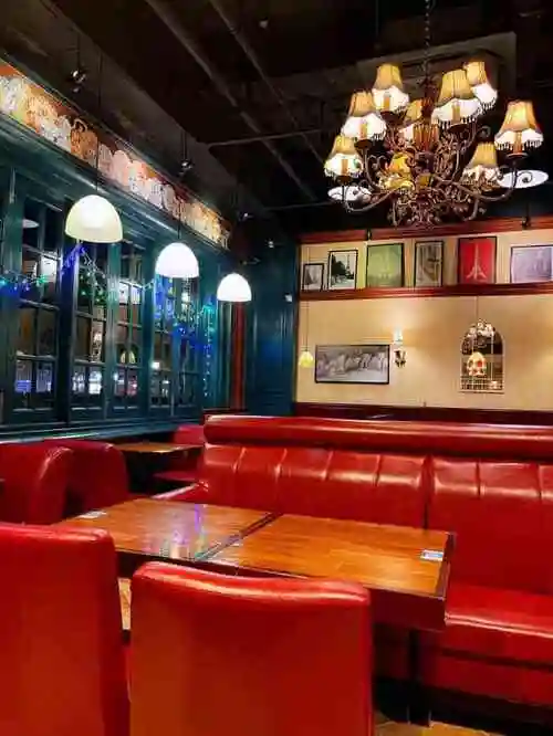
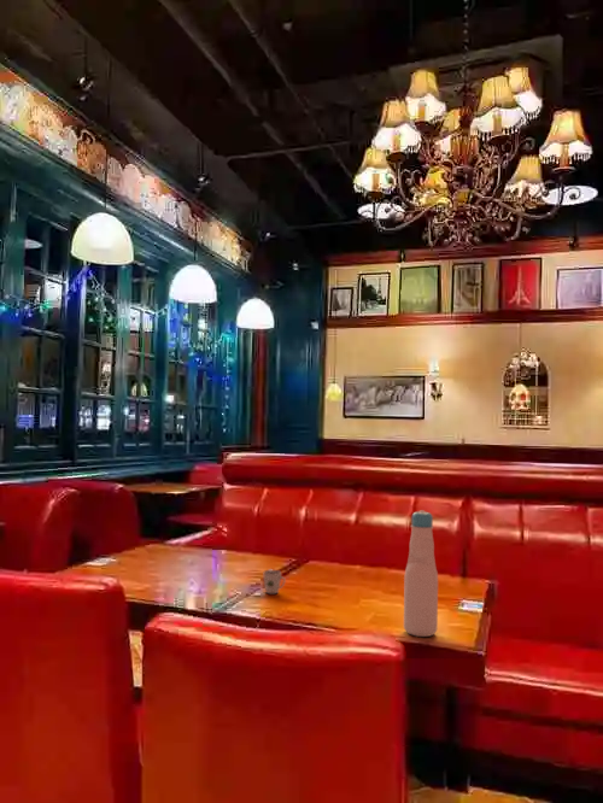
+ cup (274, 575)
+ bottle (421, 570)
